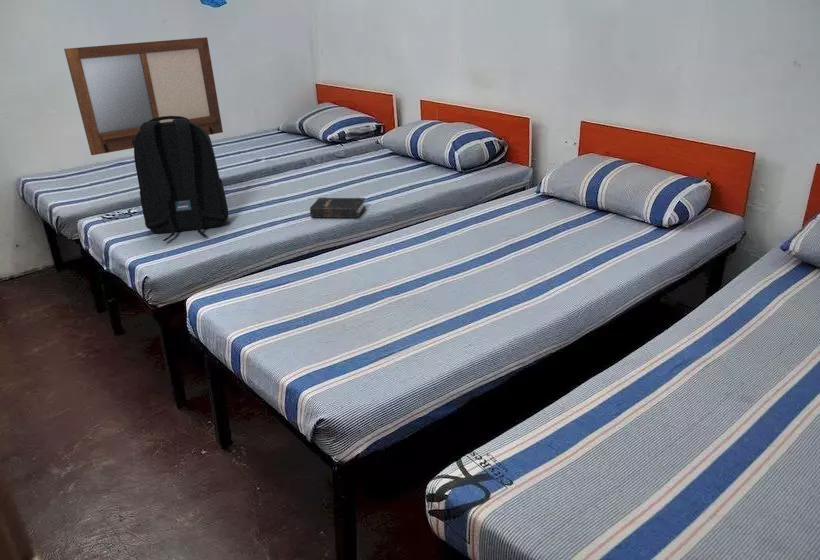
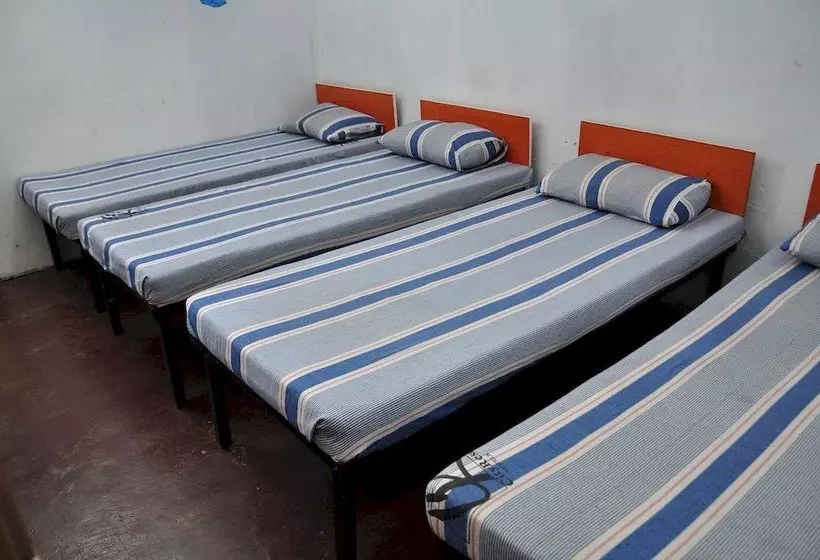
- writing board (152, 94)
- hardback book (338, 207)
- backpack (177, 175)
